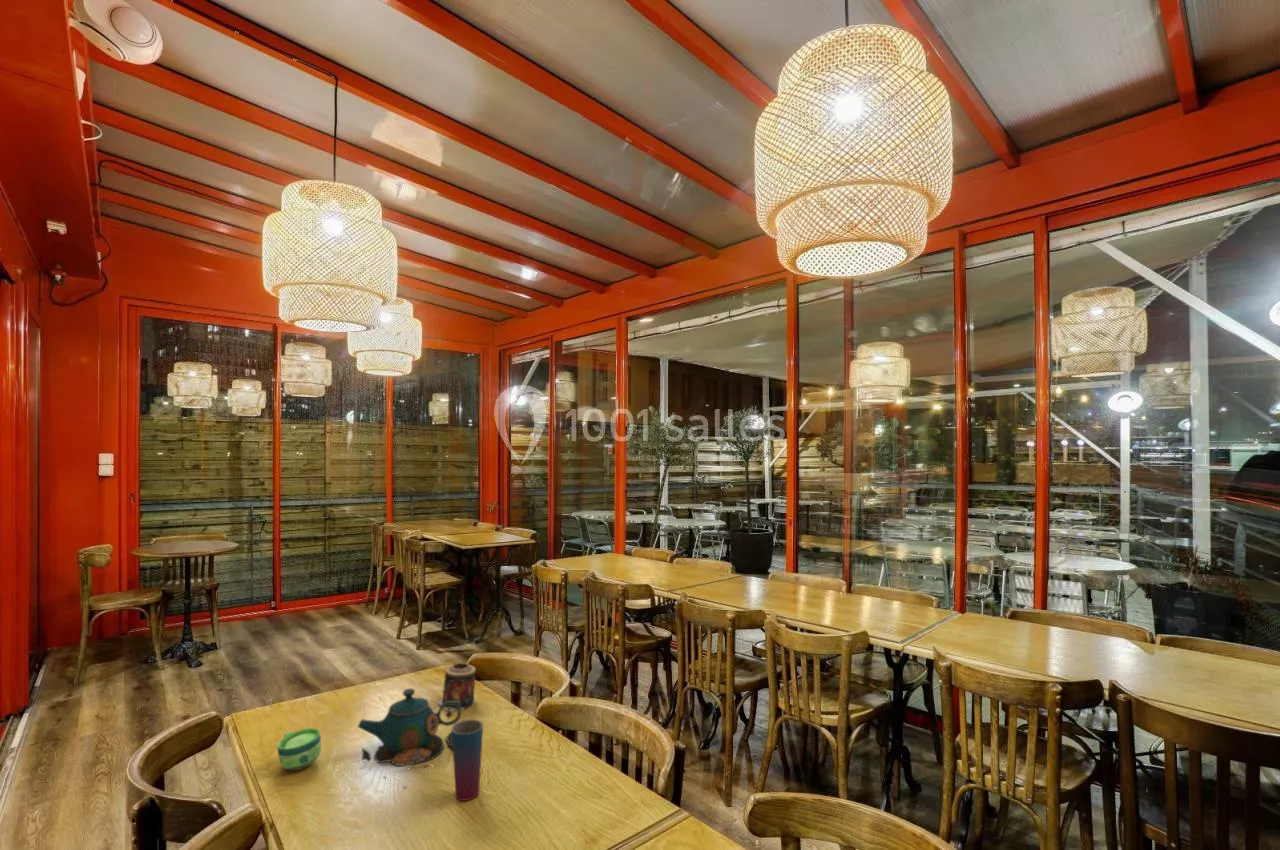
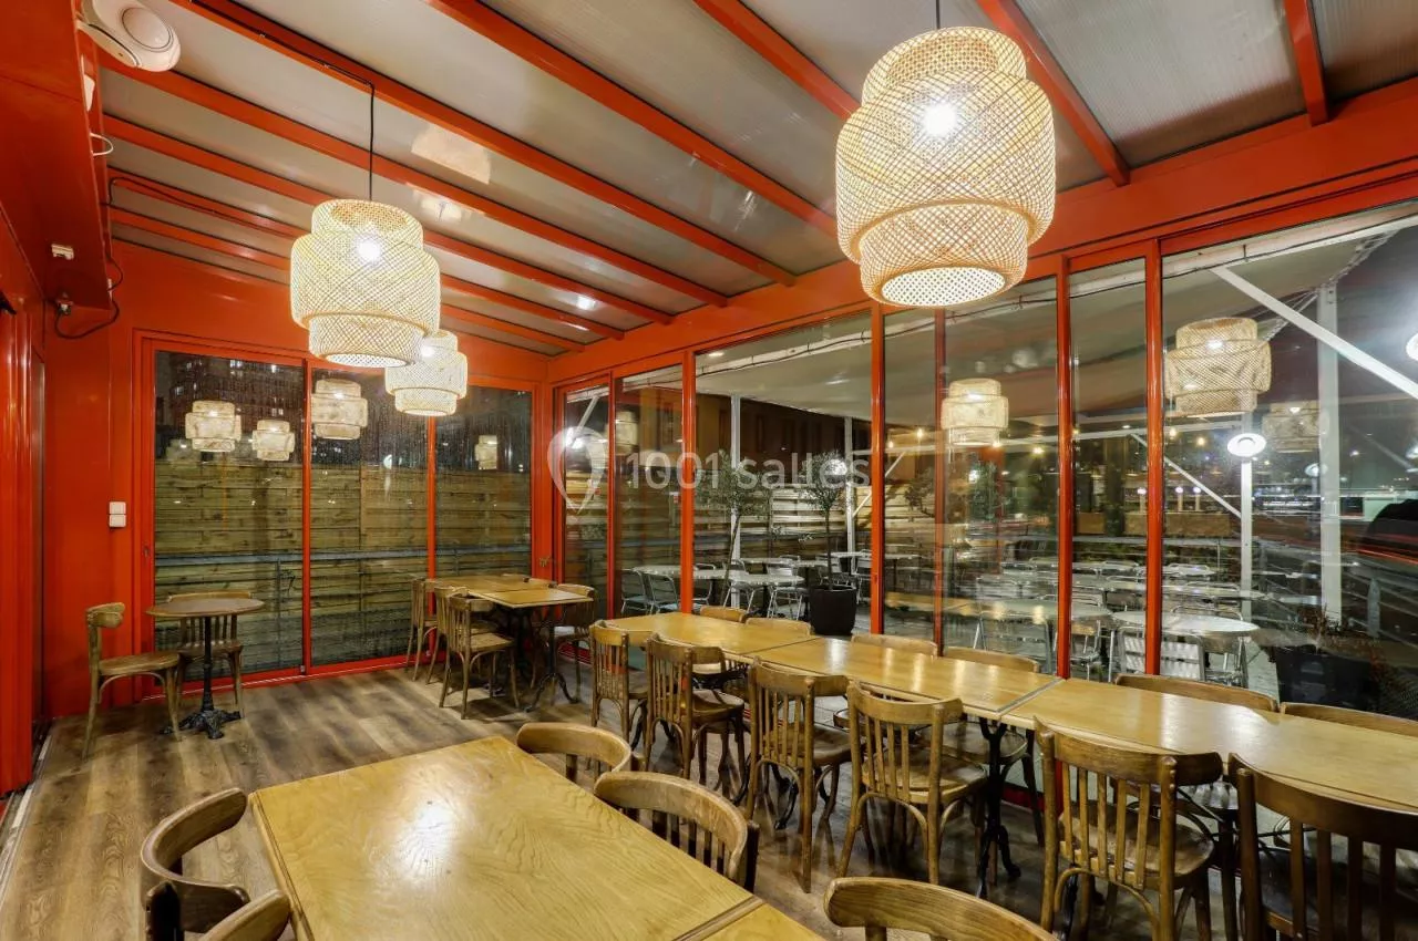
- candle (456, 686)
- teapot (411, 720)
- cup (467, 760)
- cup (295, 749)
